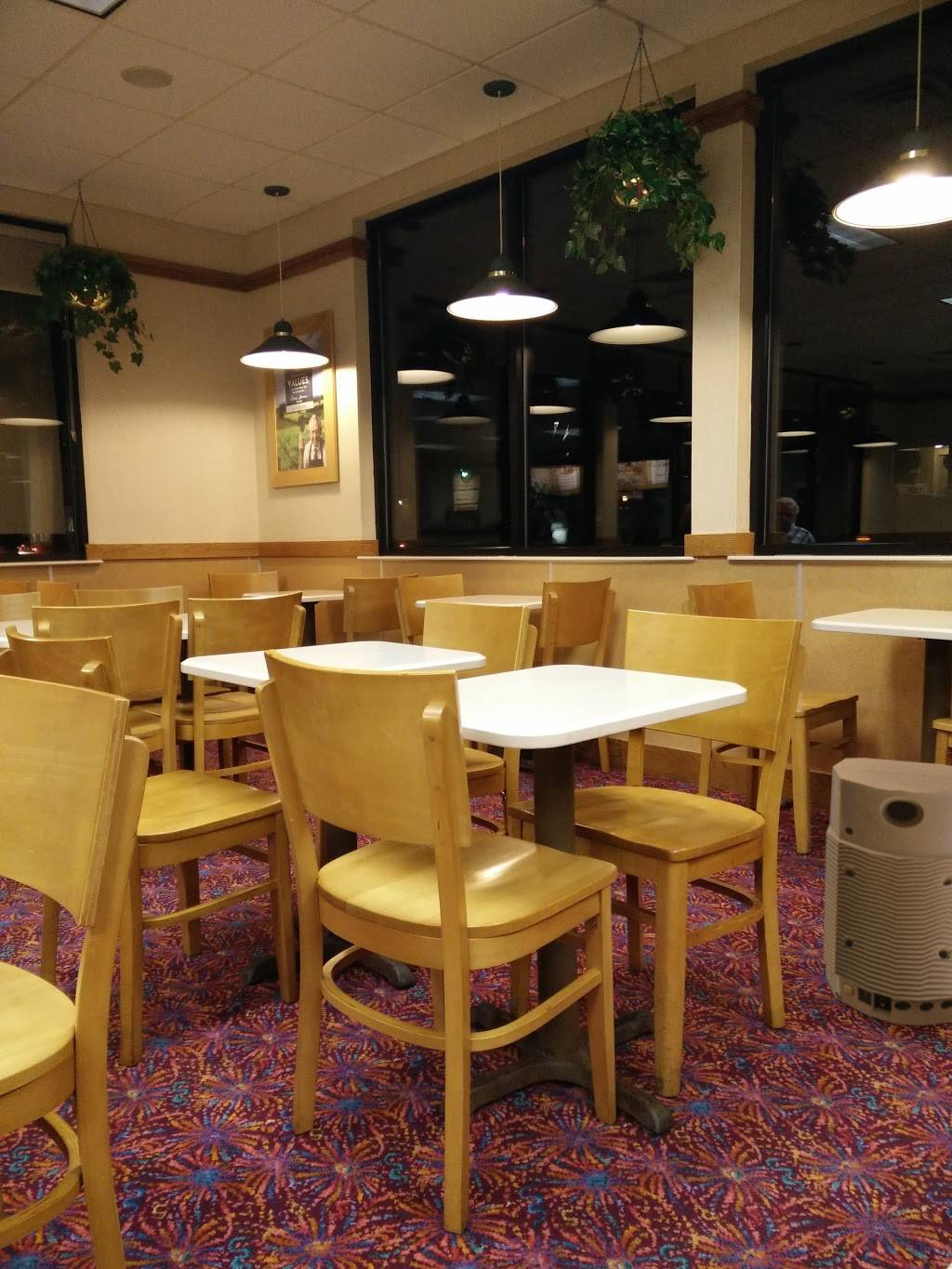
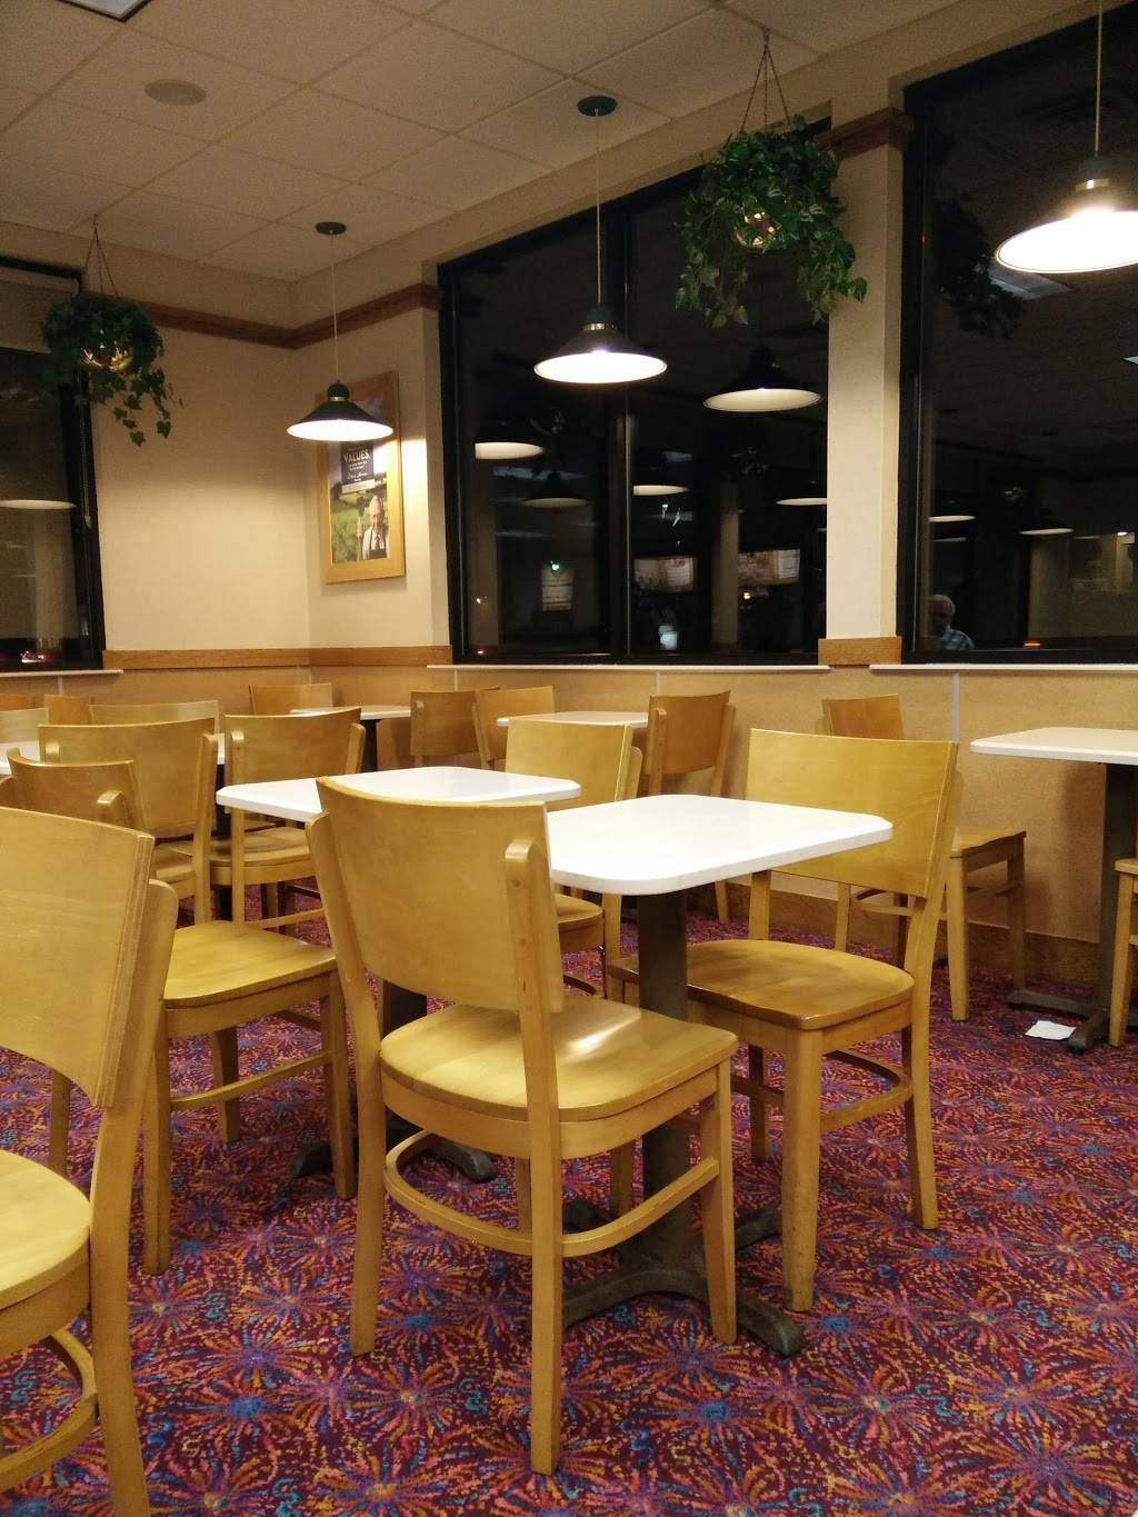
- air purifier (899, 883)
